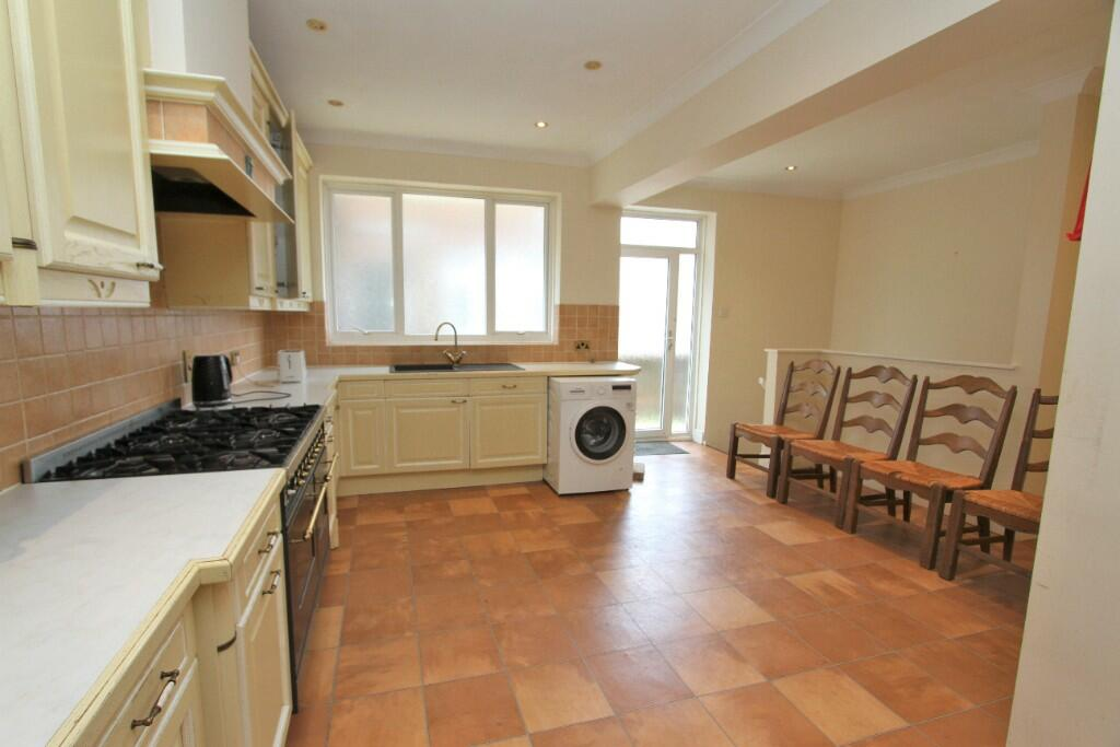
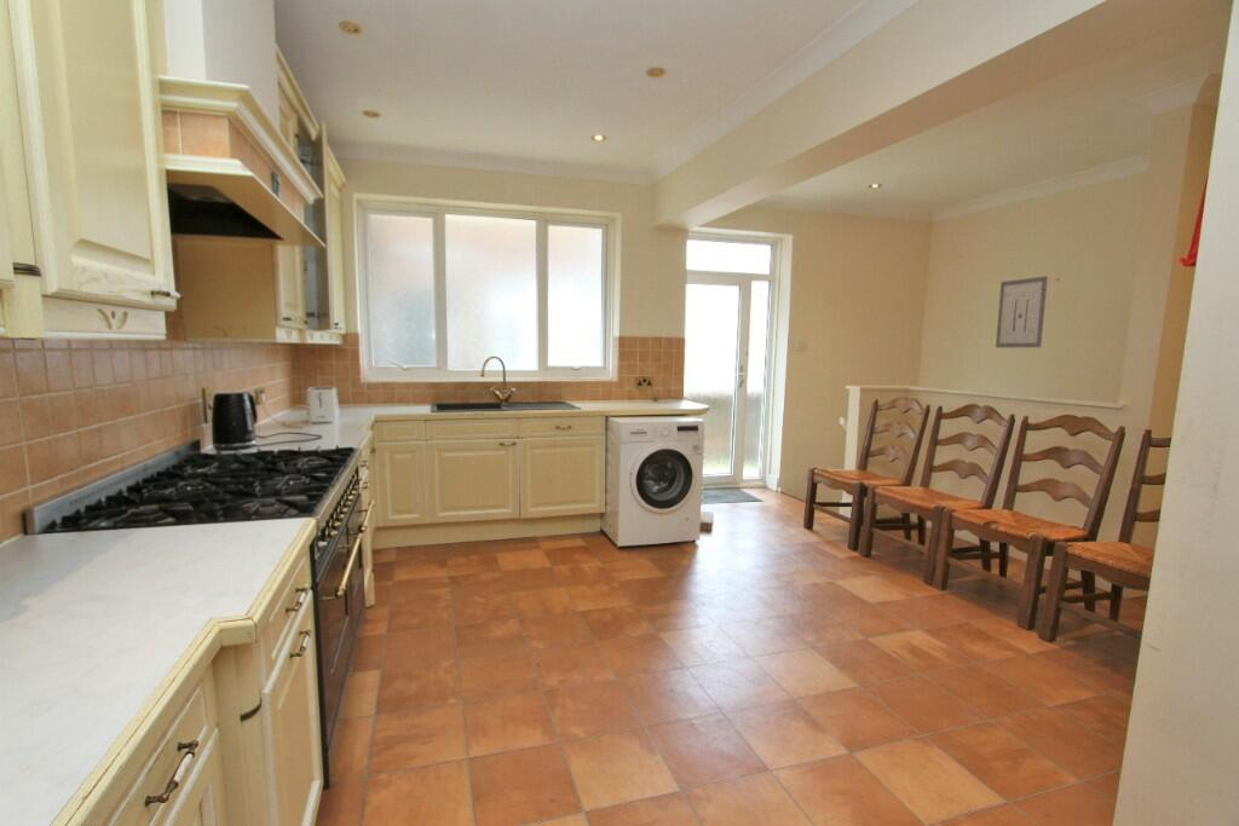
+ wall art (1020, 313)
